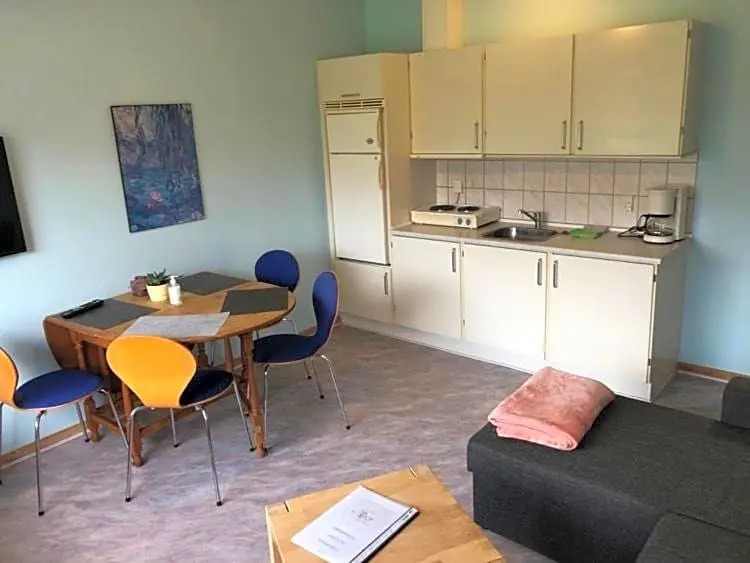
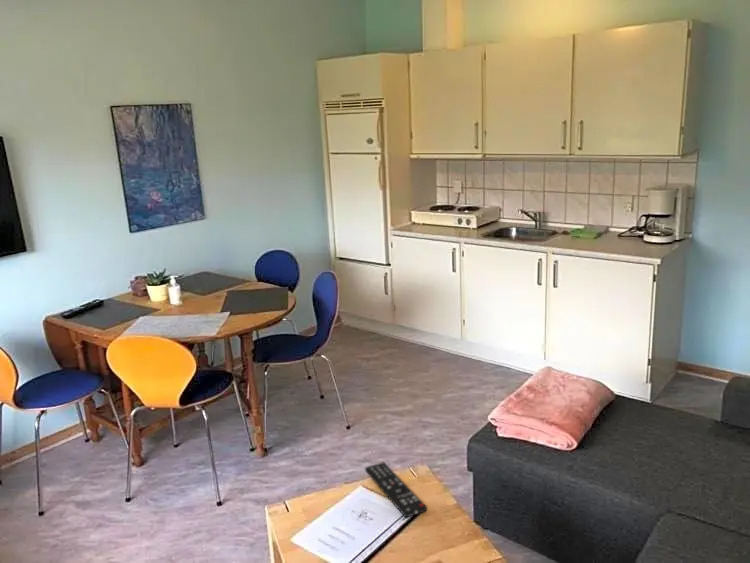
+ remote control (394, 487)
